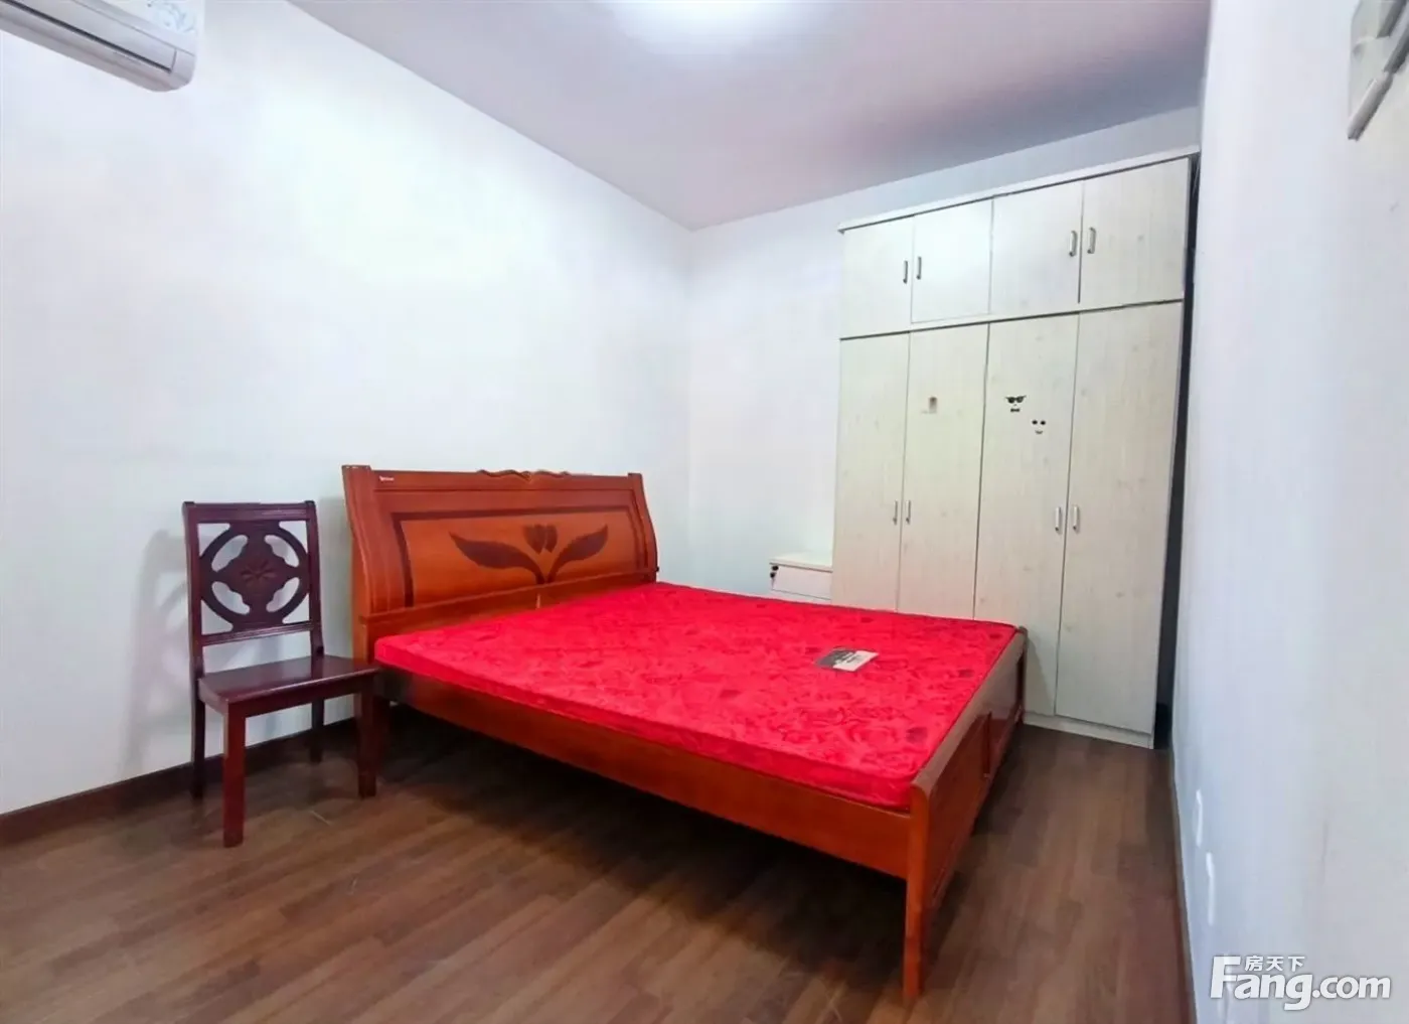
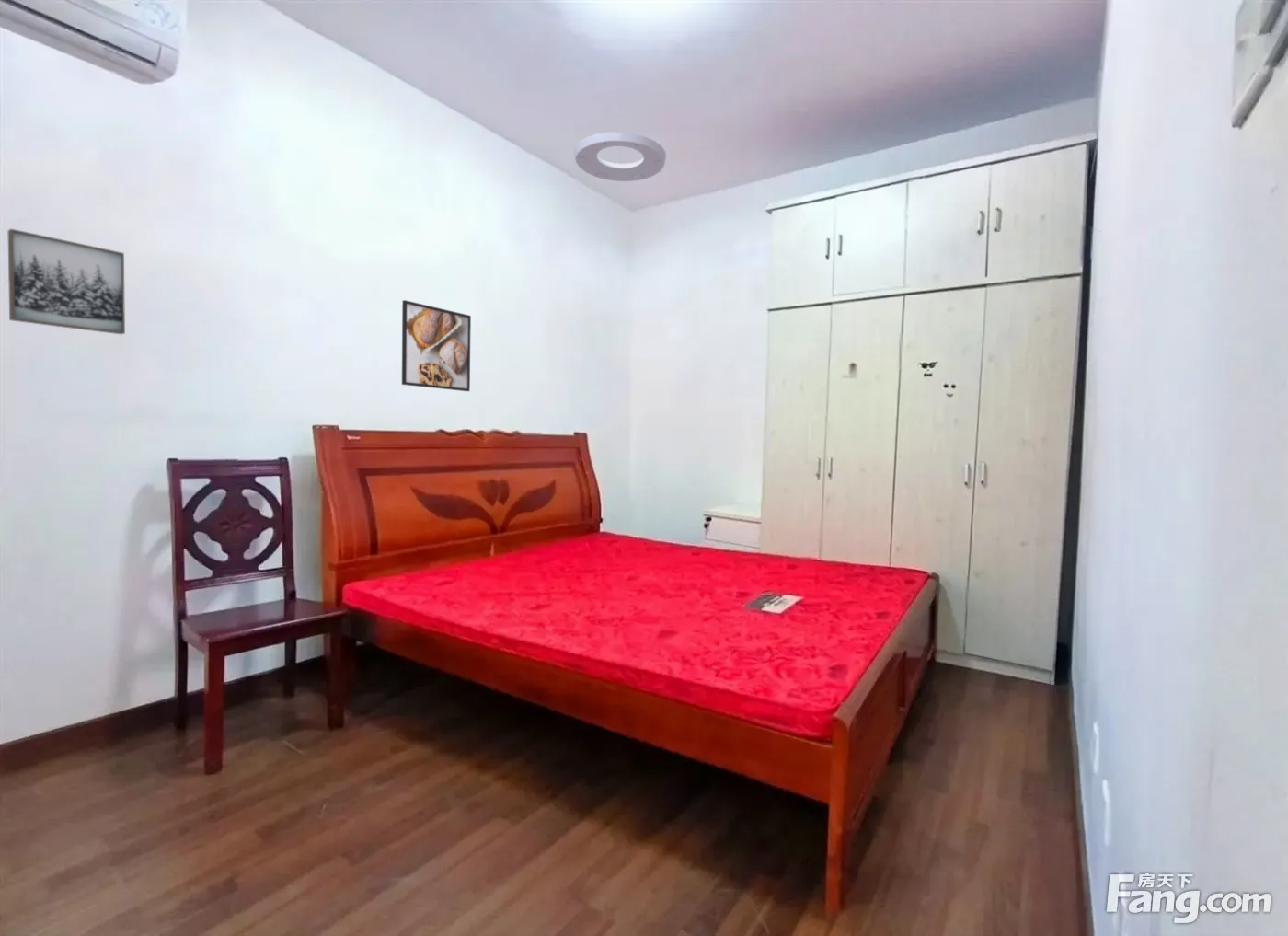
+ ceiling light (620, 164)
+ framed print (438, 348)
+ wall art (69, 284)
